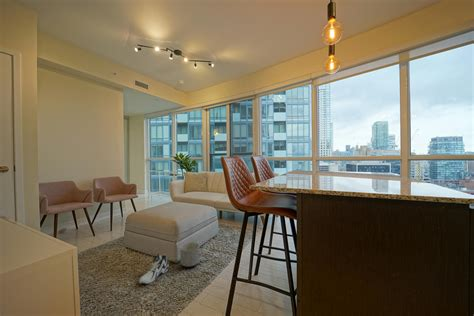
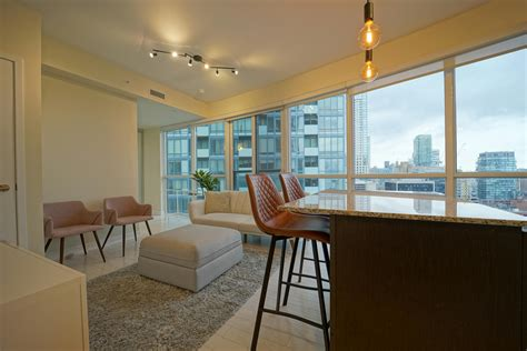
- sneaker (154, 265)
- planter (190, 255)
